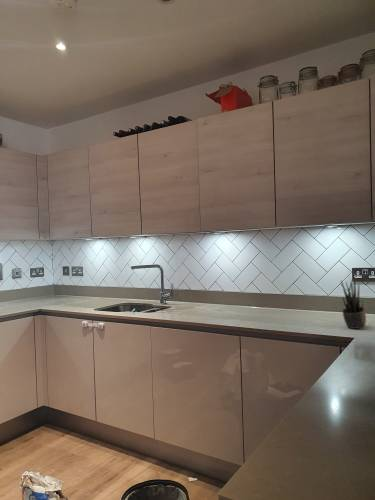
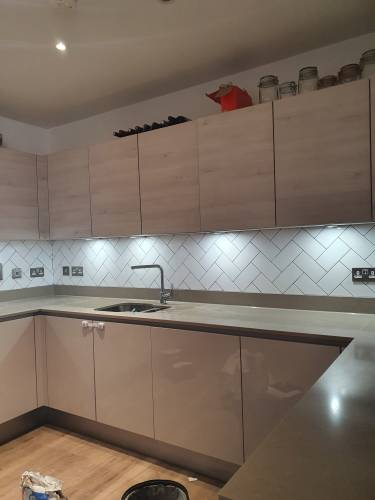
- potted plant (352, 301)
